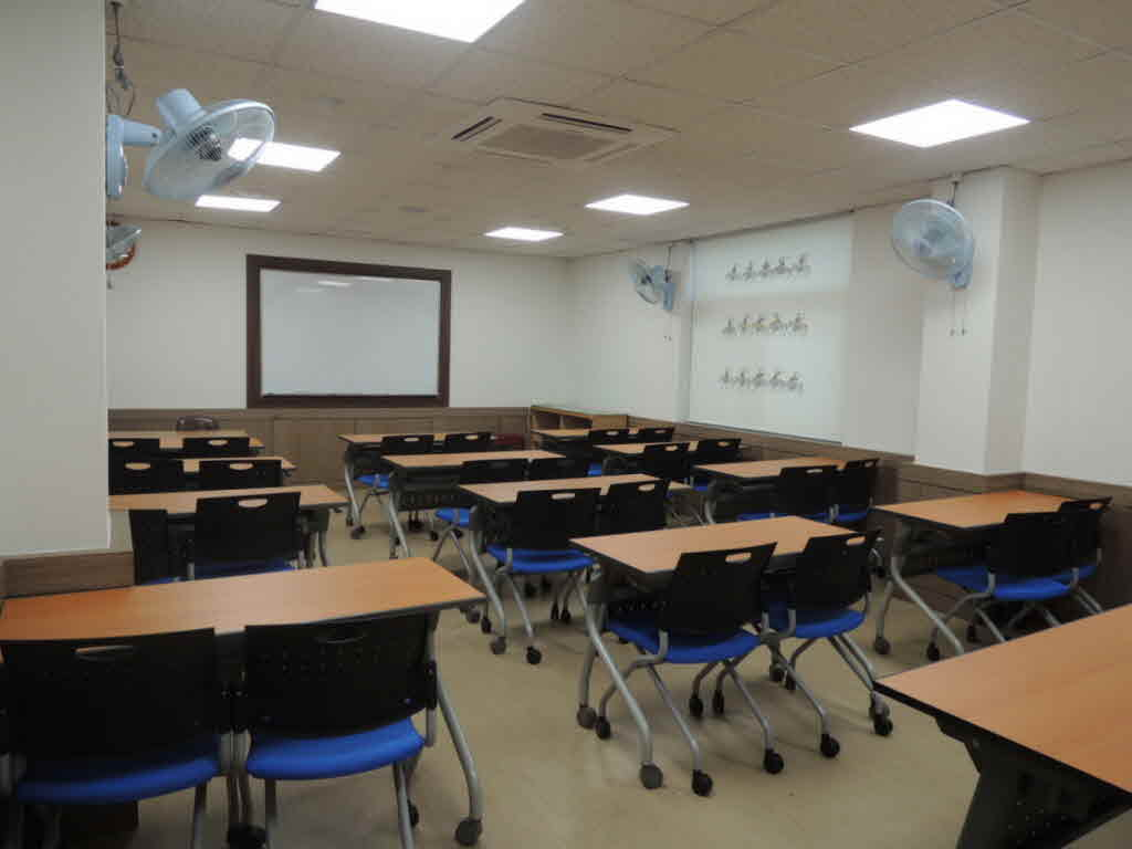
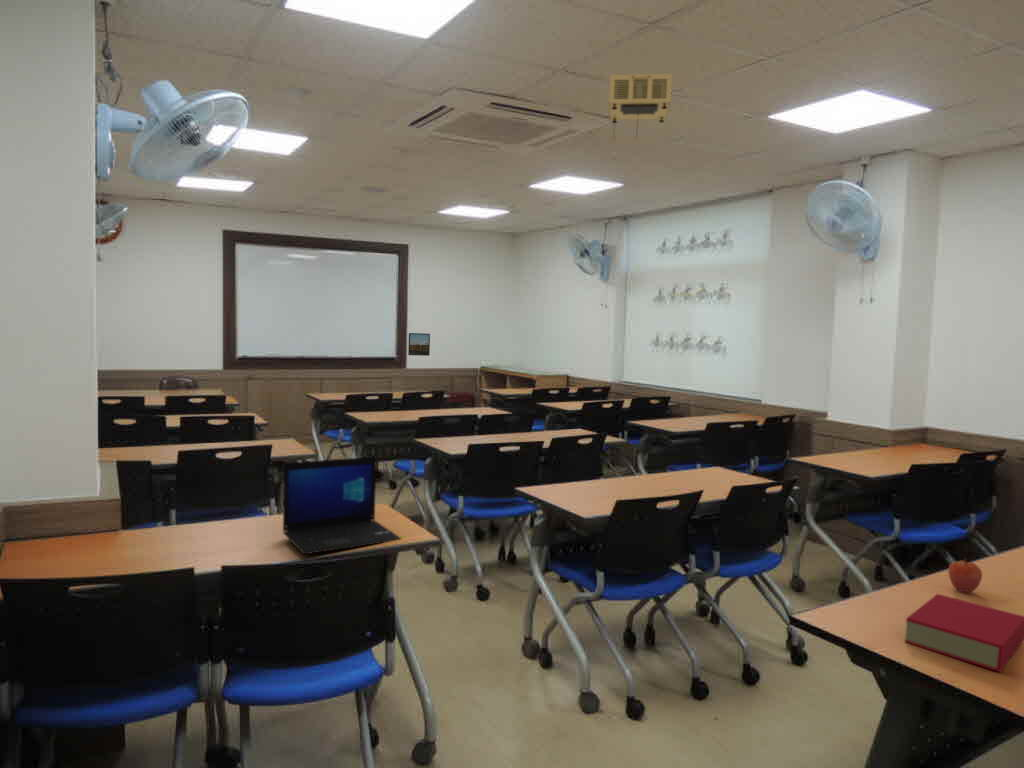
+ projector (639, 103)
+ book (965, 629)
+ apple (965, 574)
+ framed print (419, 344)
+ laptop (342, 502)
